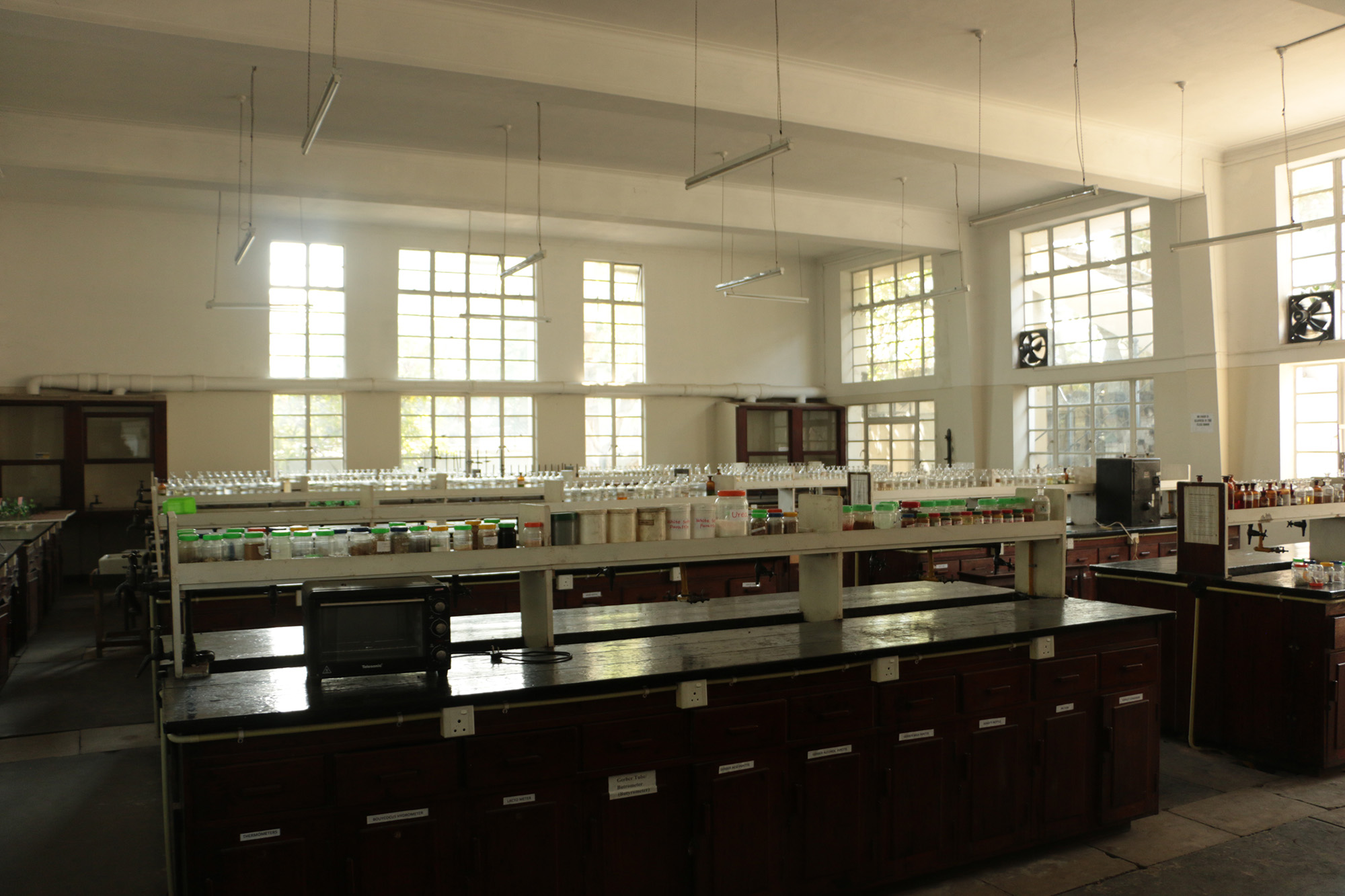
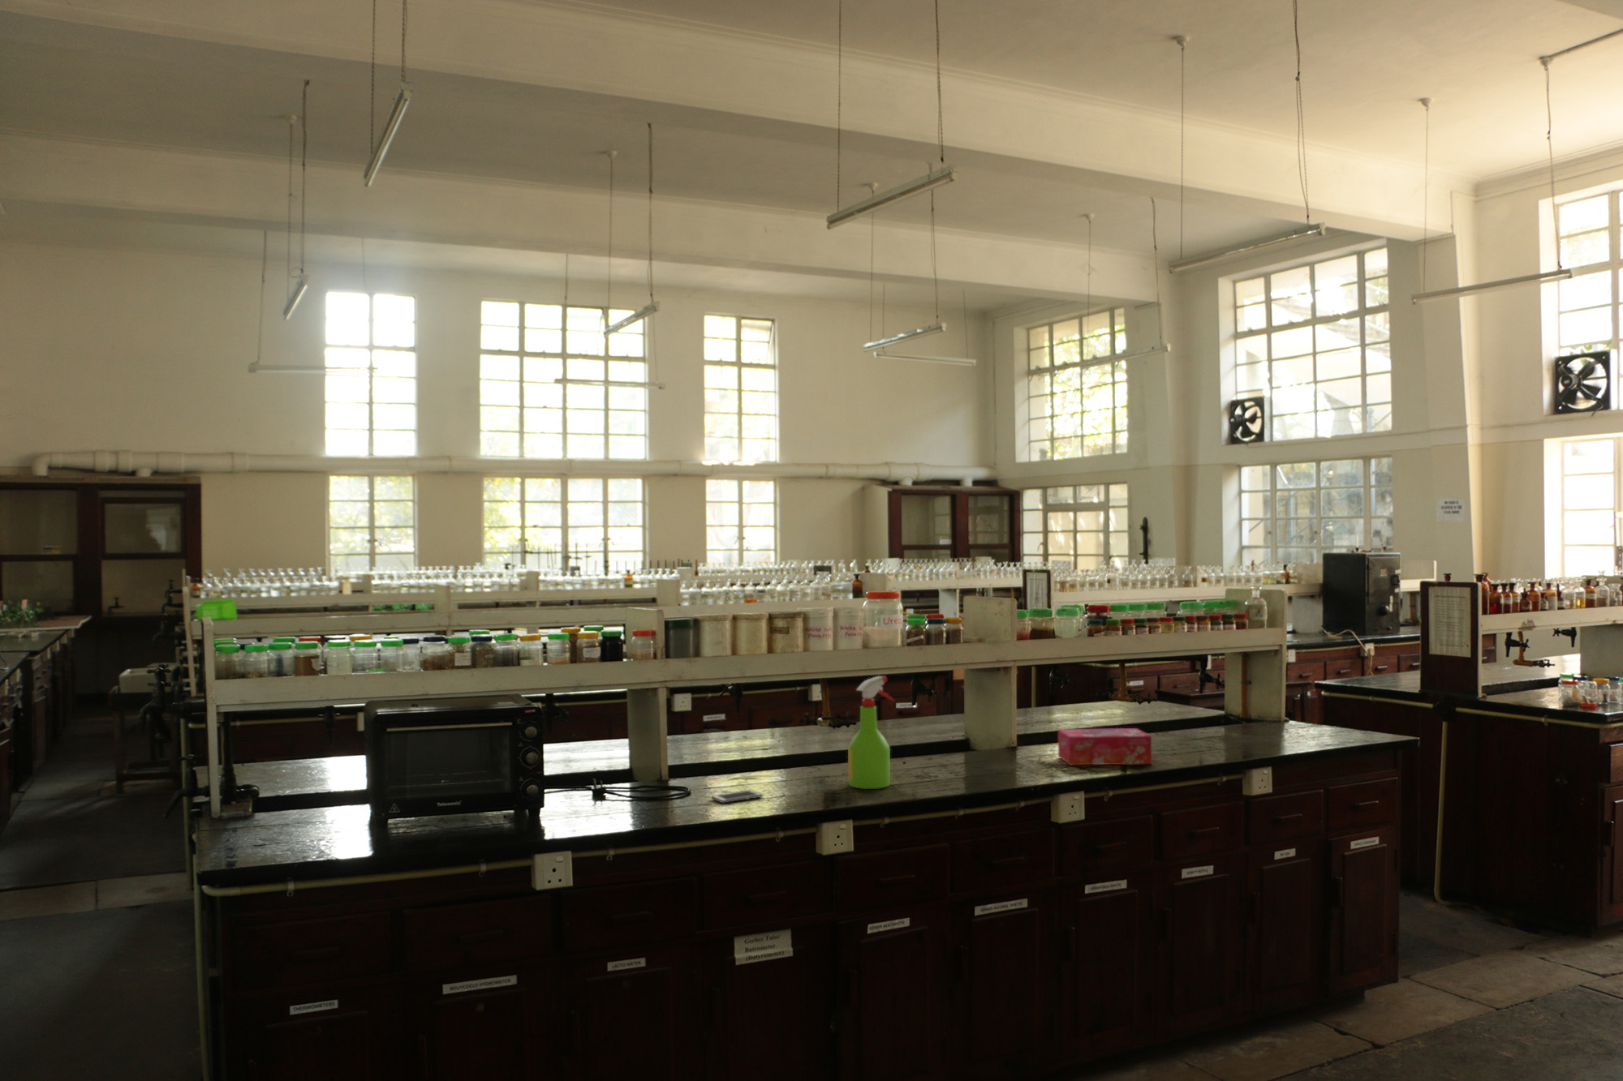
+ cell phone (737, 796)
+ spray bottle (874, 730)
+ tissue box (1104, 746)
